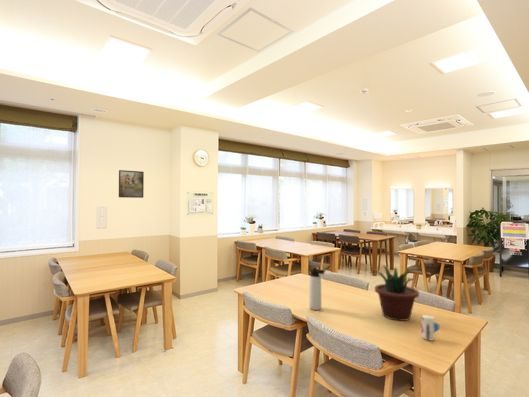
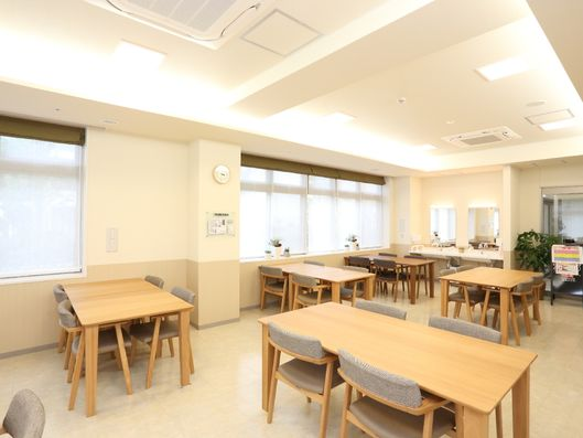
- thermos bottle (317, 288)
- potted plant (391, 291)
- toy (430, 328)
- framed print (131, 184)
